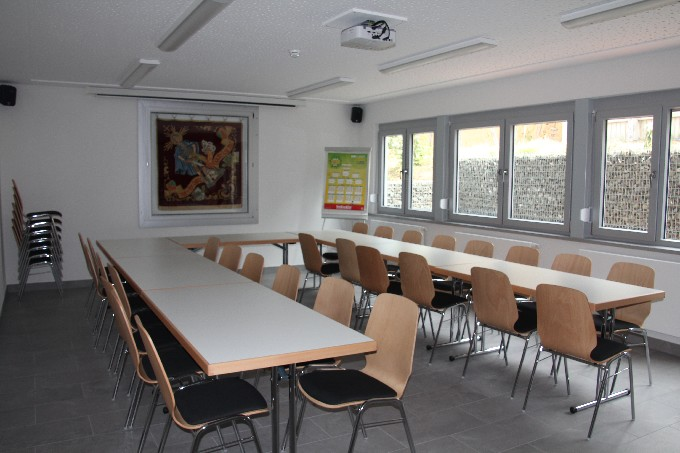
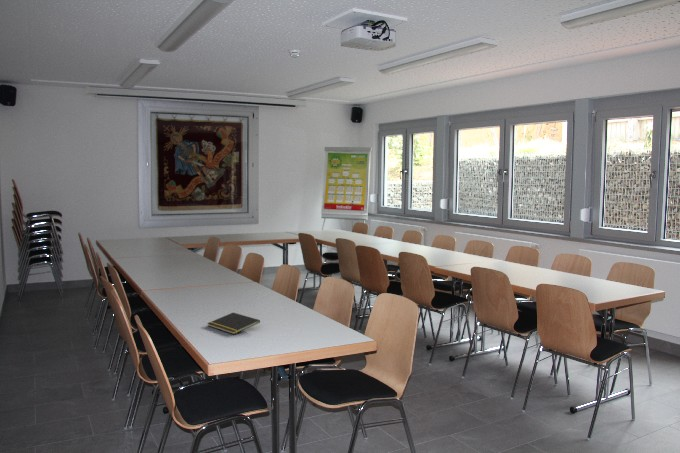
+ notepad (233, 322)
